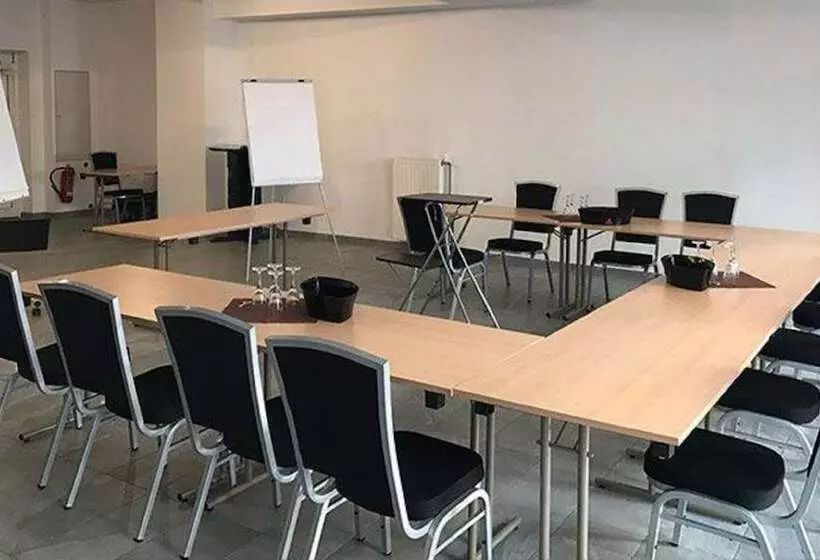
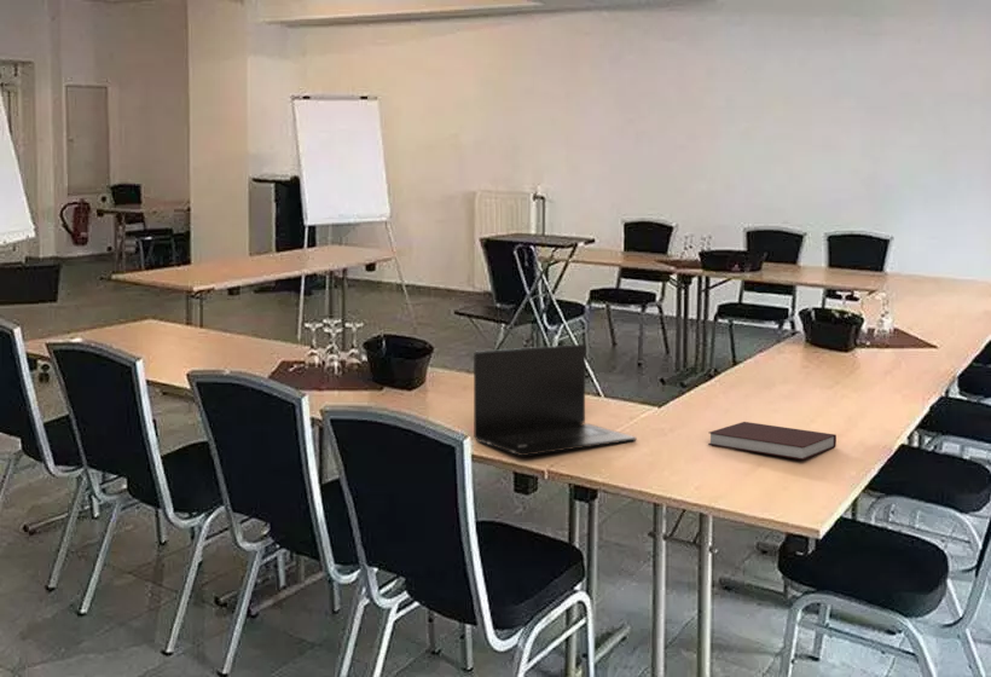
+ notebook (771, 439)
+ laptop (555, 397)
